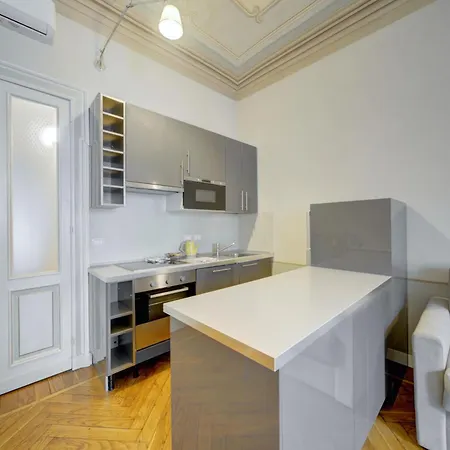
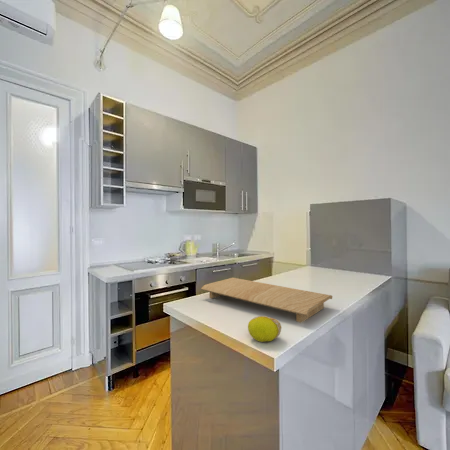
+ fruit (264, 327)
+ cutting board (262, 296)
